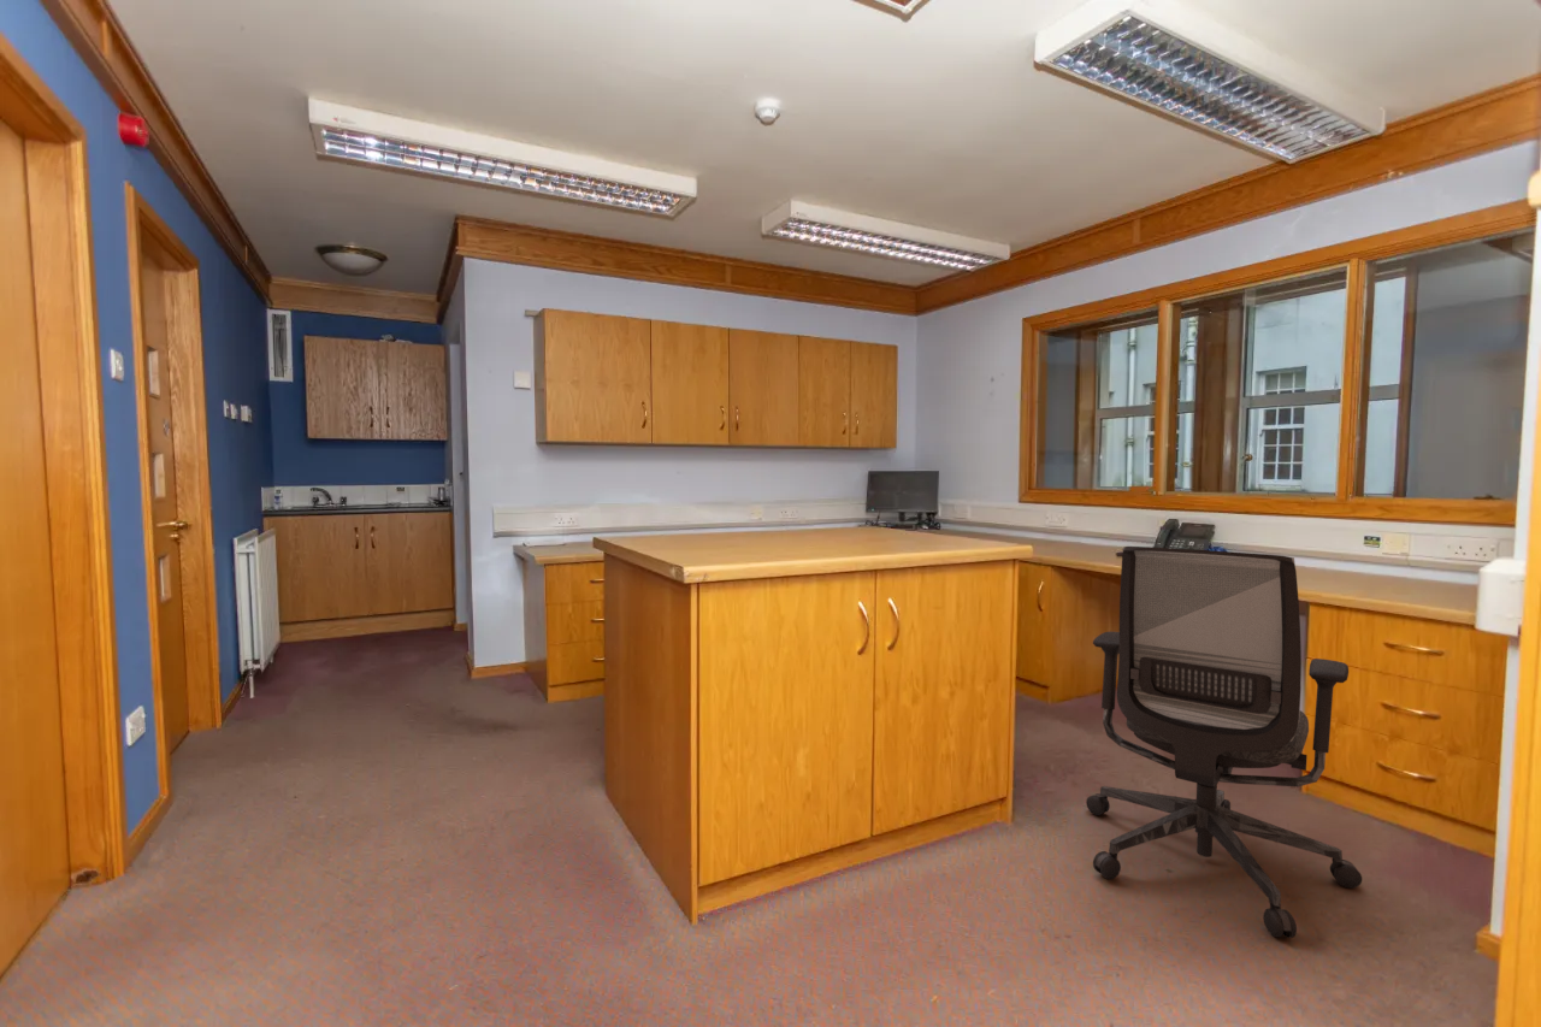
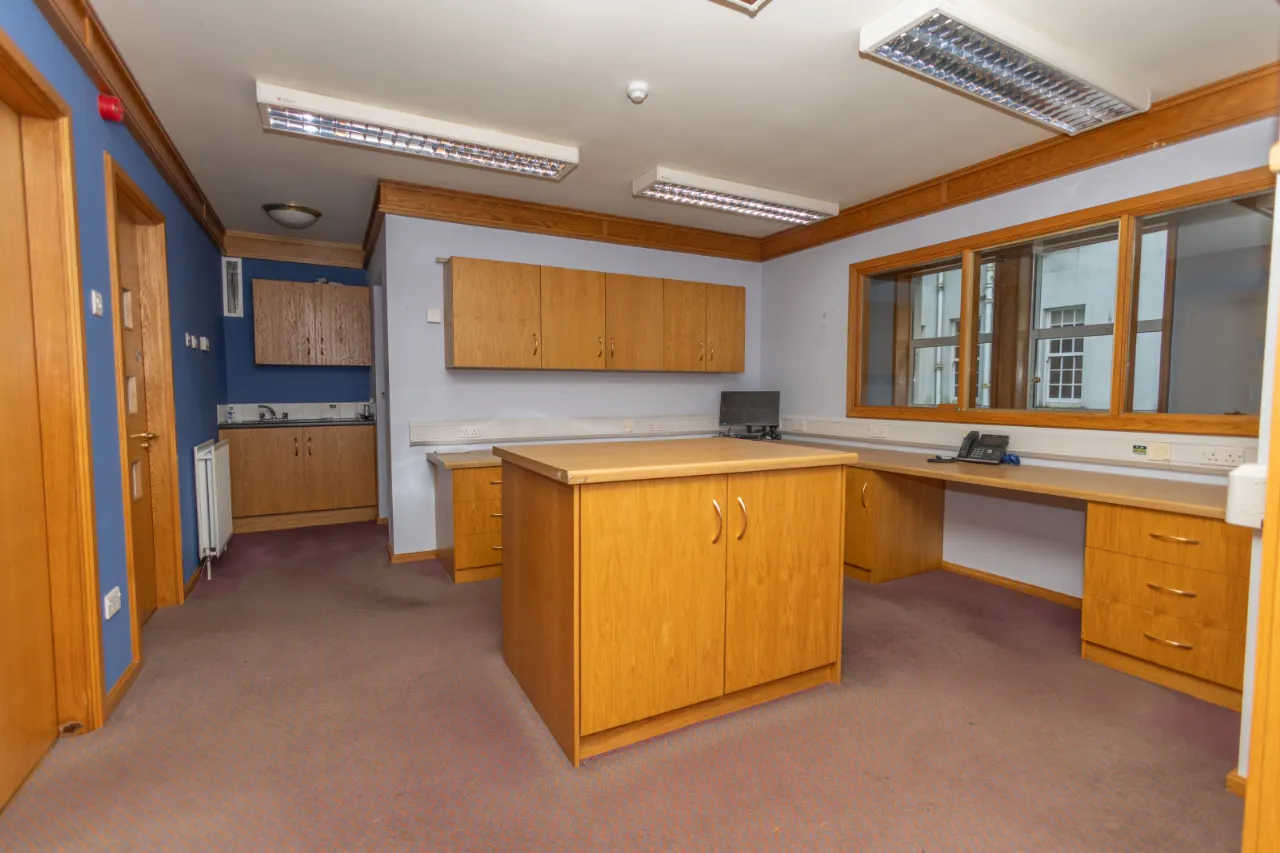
- office chair (1211, 700)
